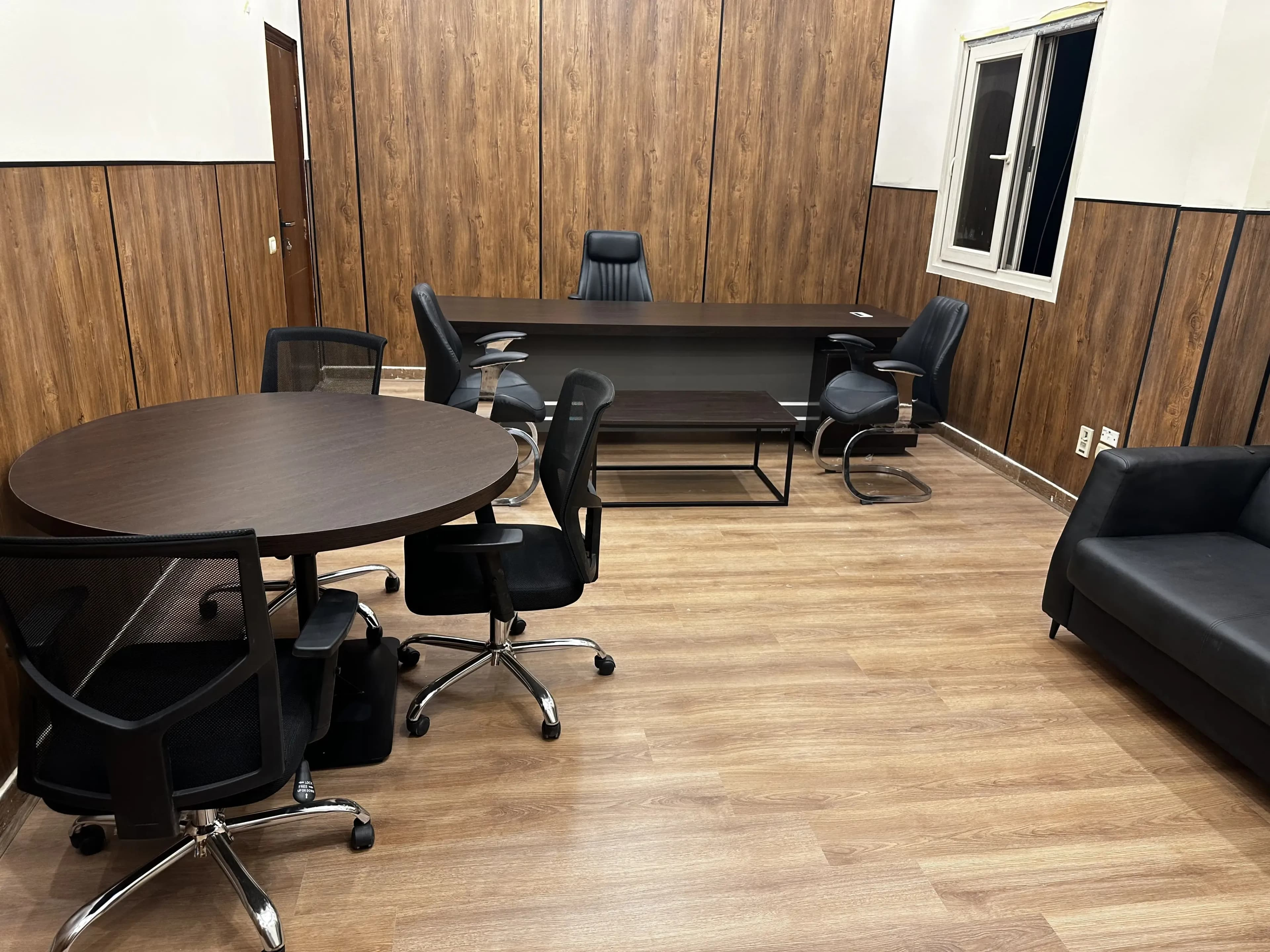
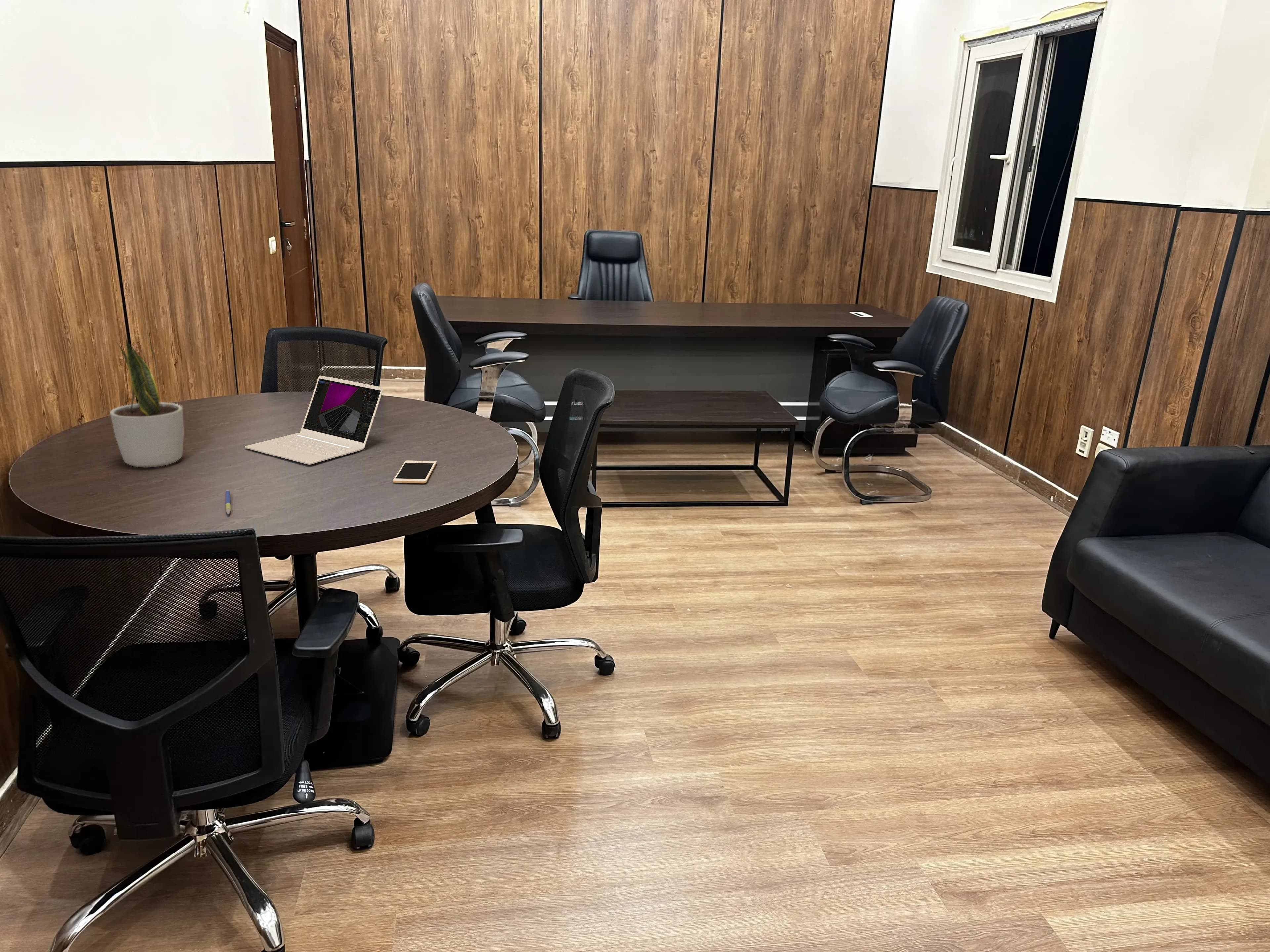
+ laptop (315, 414)
+ potted plant (144, 390)
+ cell phone (415, 471)
+ pen (228, 502)
